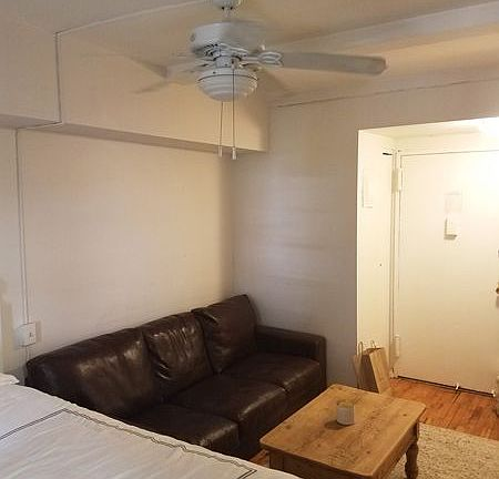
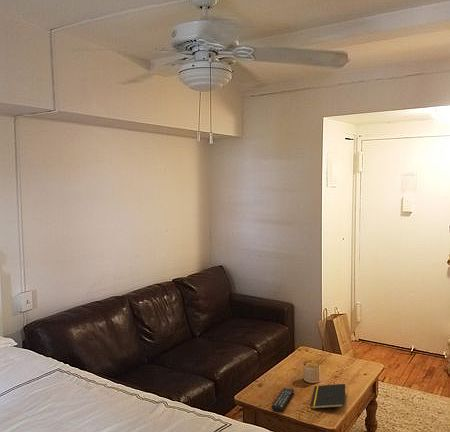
+ remote control (283, 399)
+ notepad (328, 395)
